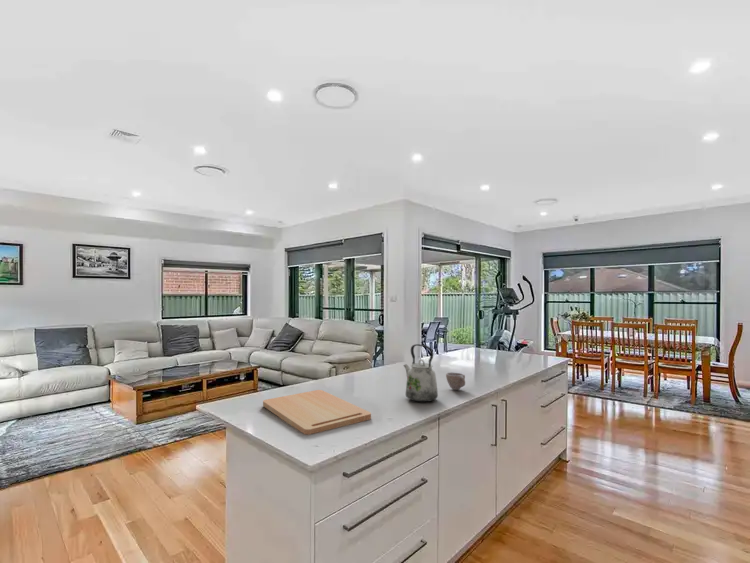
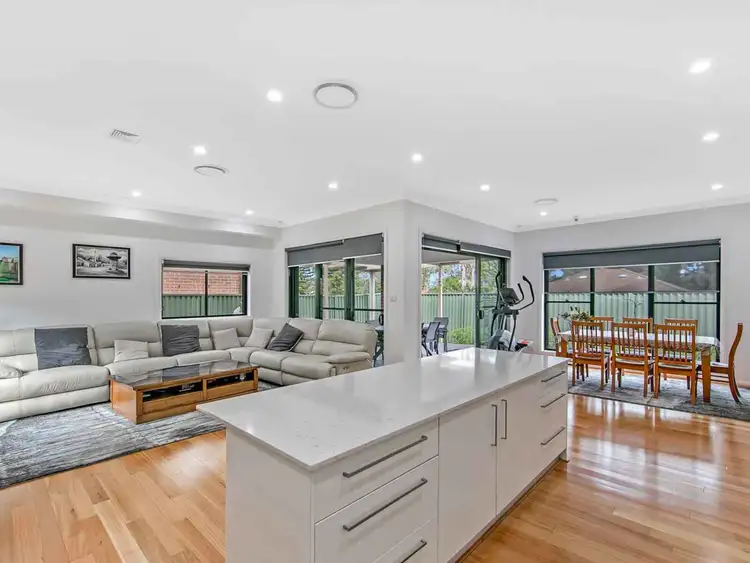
- cup (457, 381)
- cutting board (314, 409)
- kettle (417, 370)
